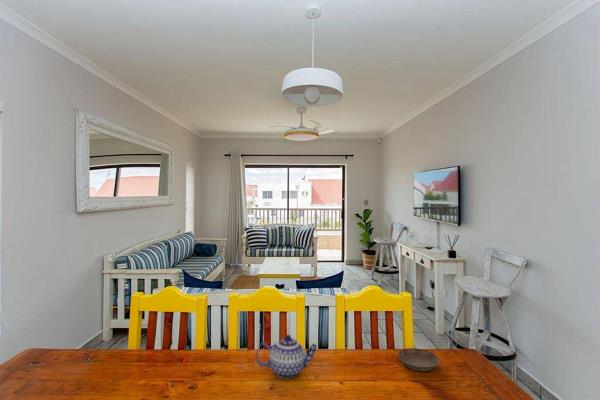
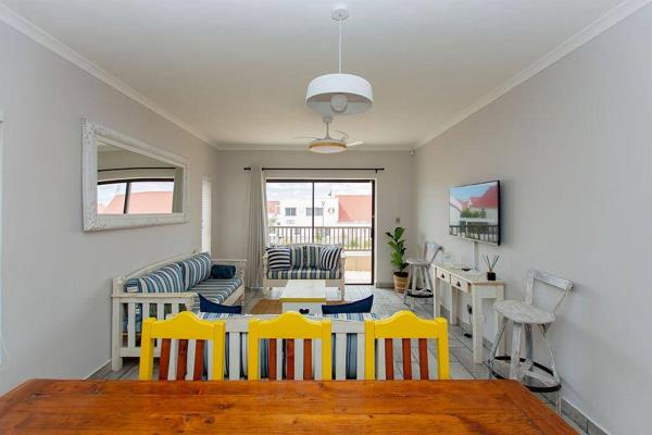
- teapot (286, 353)
- saucer (418, 360)
